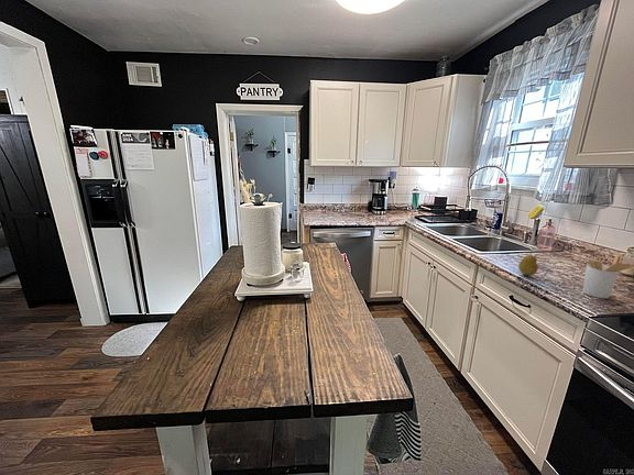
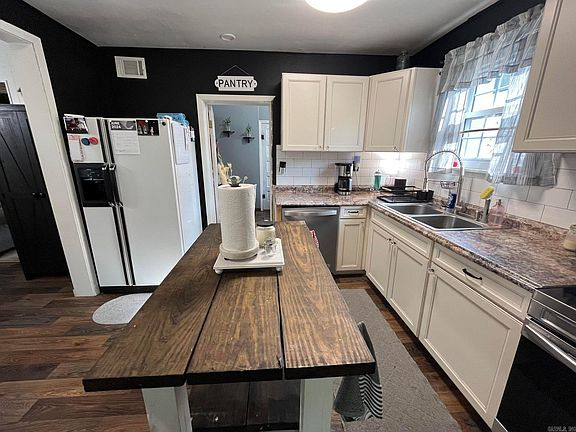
- fruit (528, 263)
- utensil holder (606, 276)
